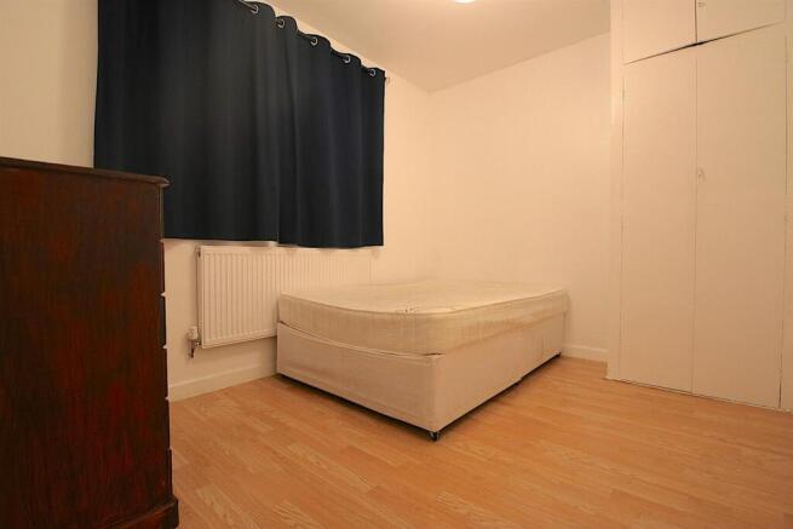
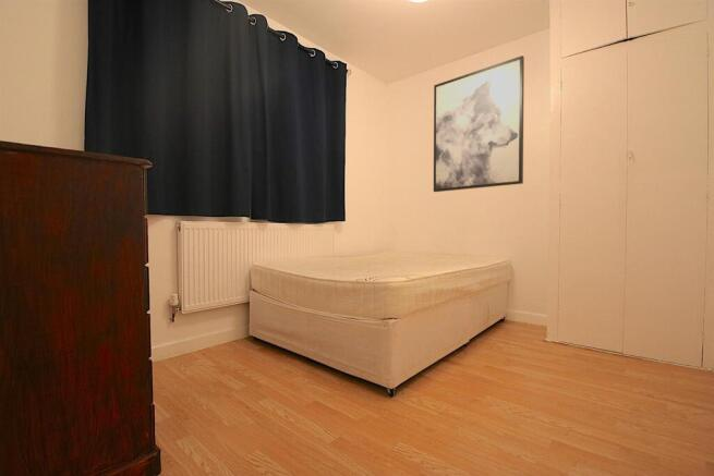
+ wall art (474, 130)
